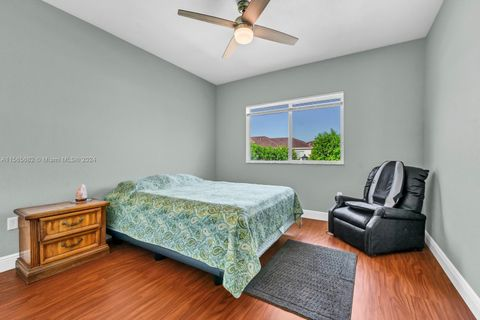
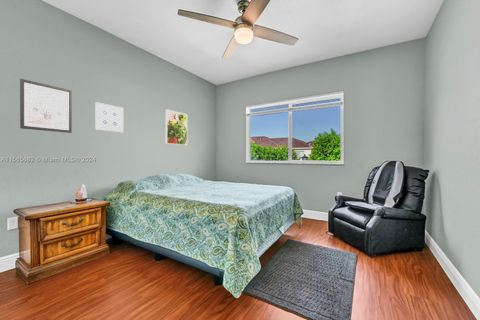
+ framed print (177, 128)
+ wall art (109, 118)
+ wall art (47, 108)
